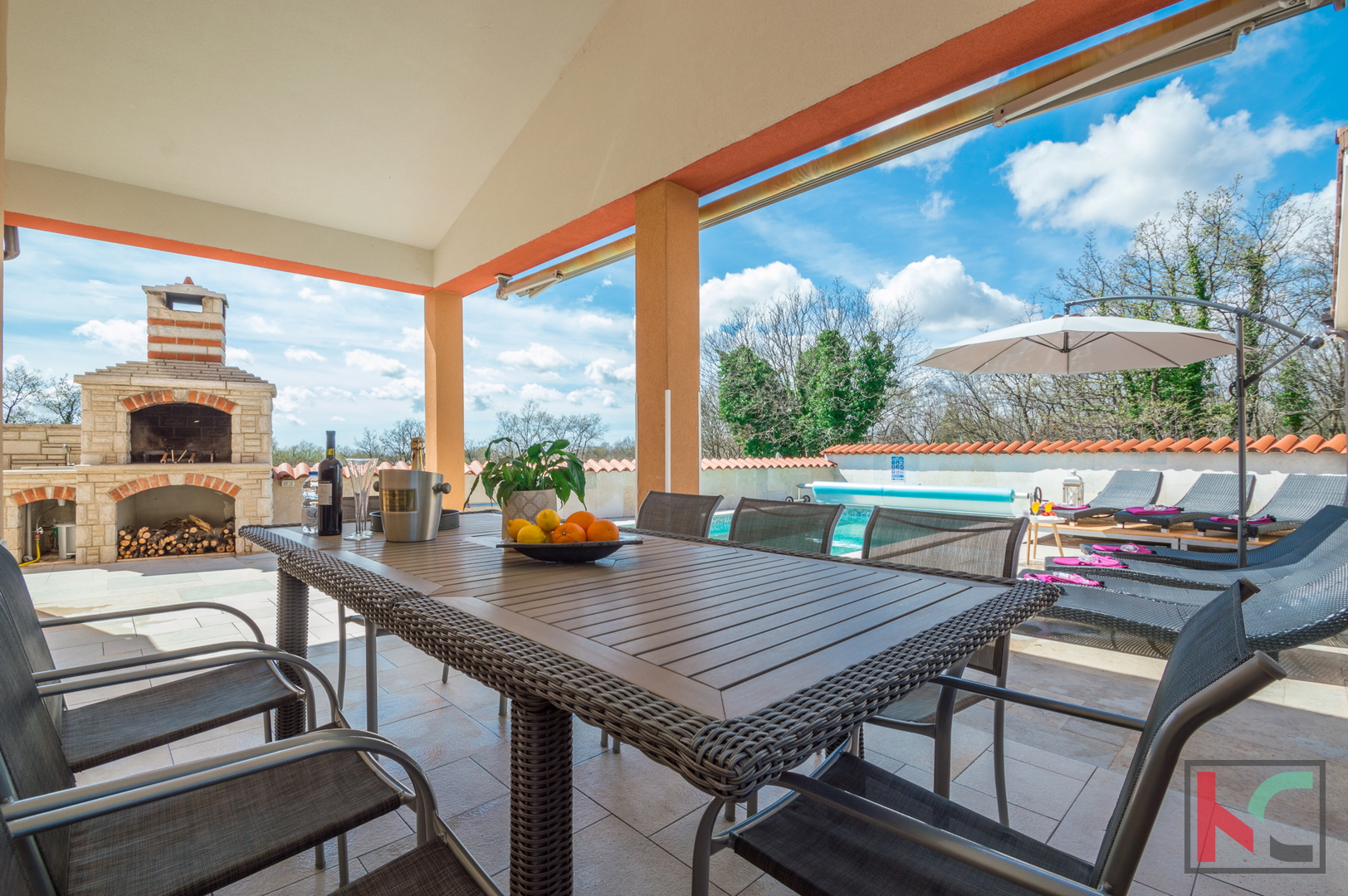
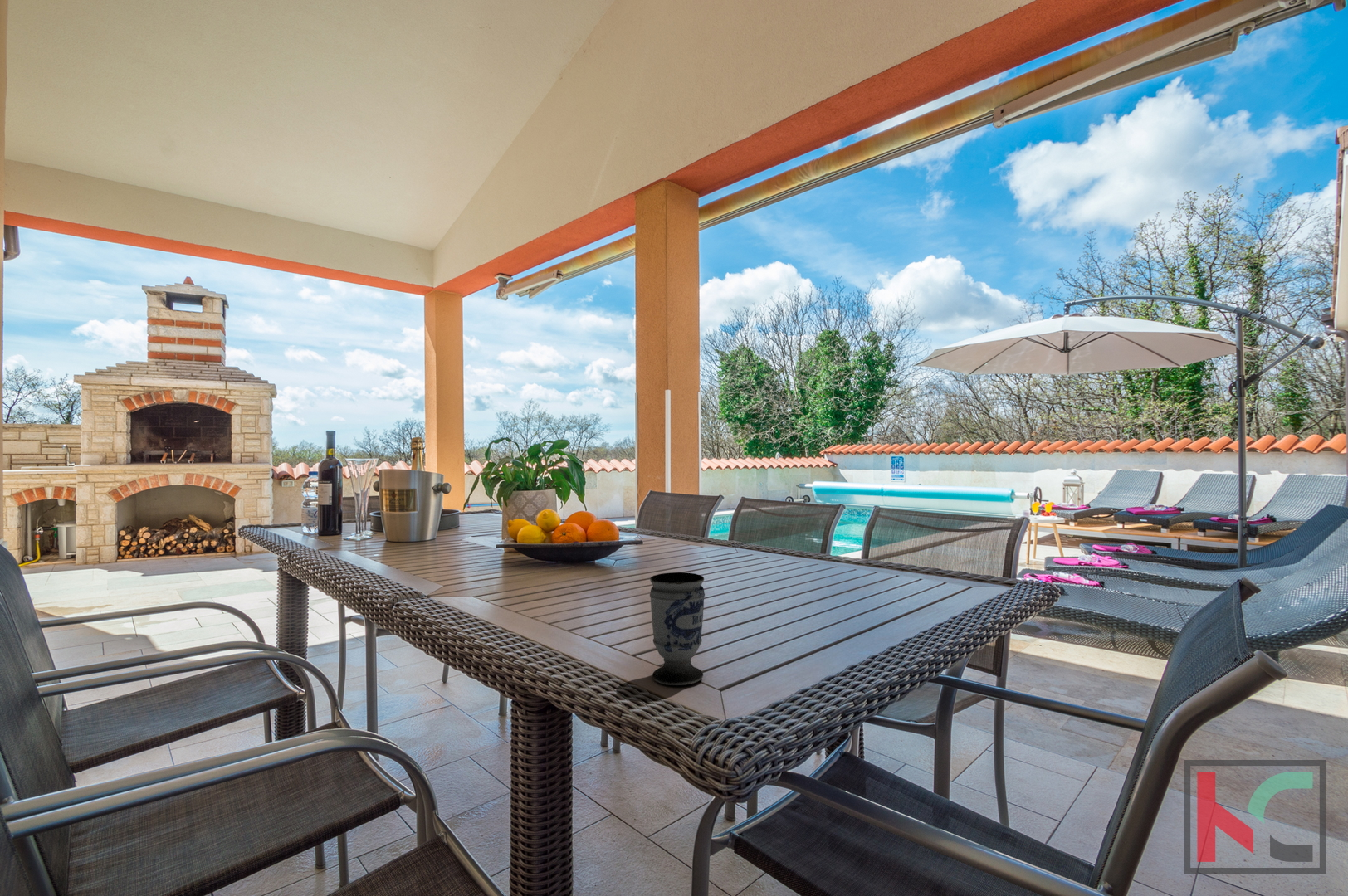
+ cup (677, 626)
